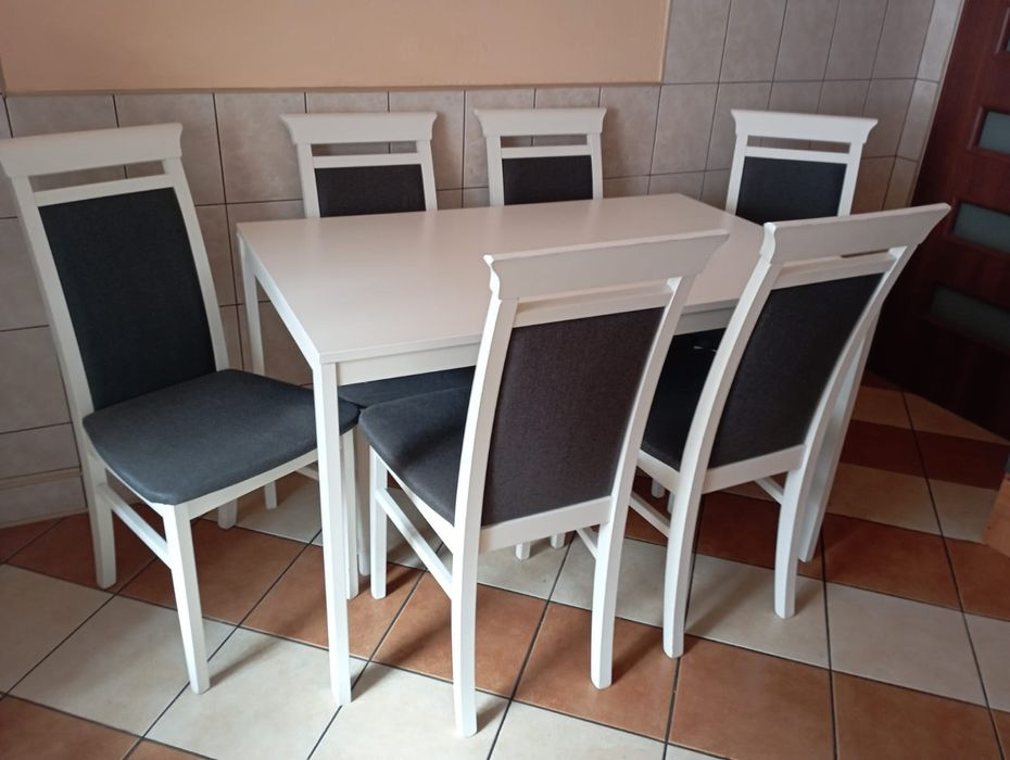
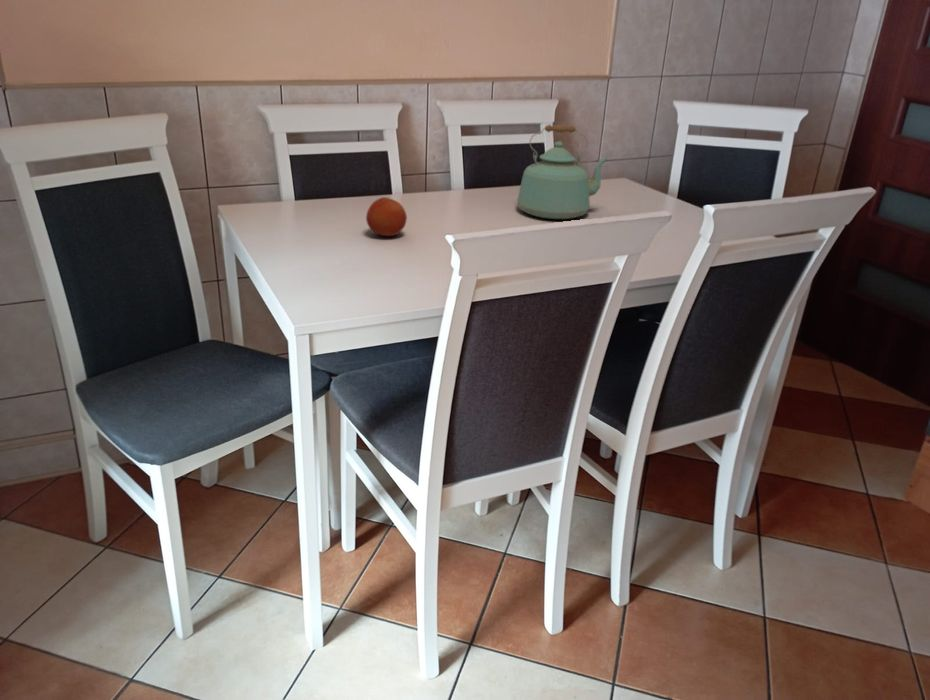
+ kettle (563, 169)
+ fruit (386, 216)
